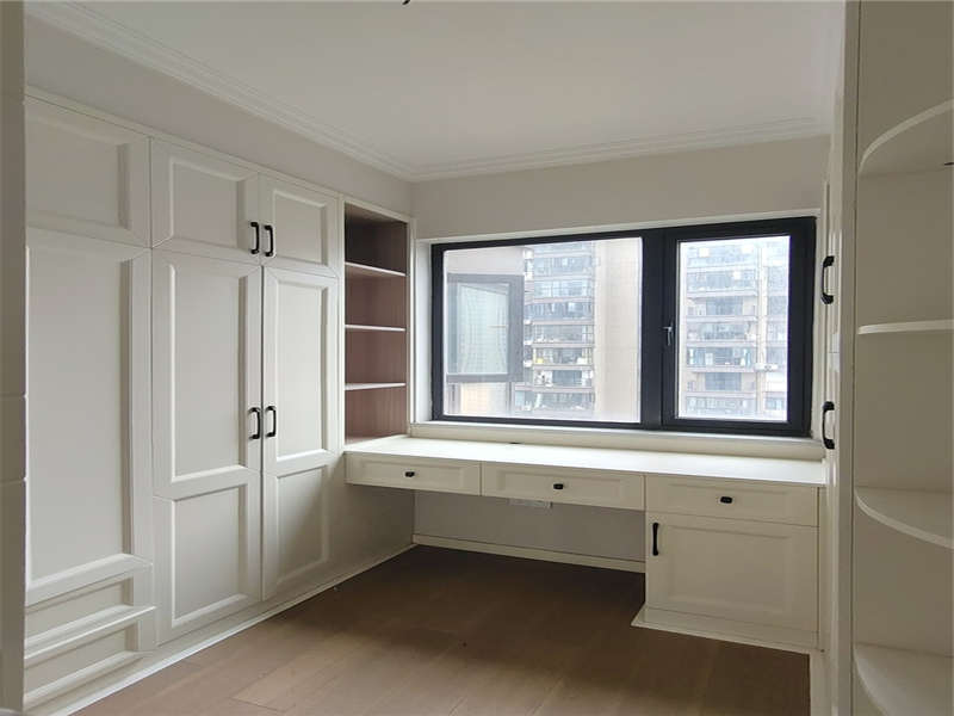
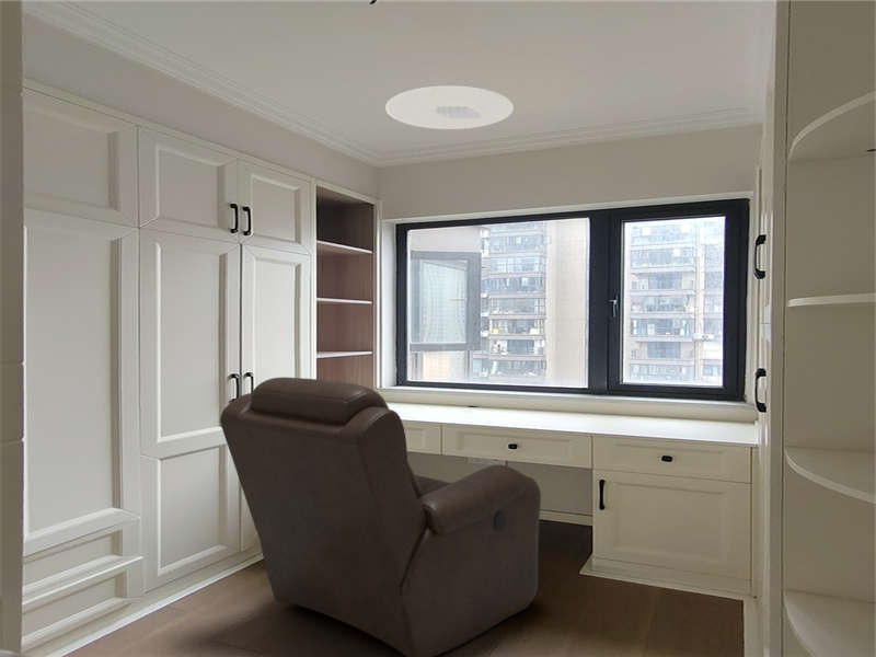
+ chair (388, 494)
+ ceiling light (449, 103)
